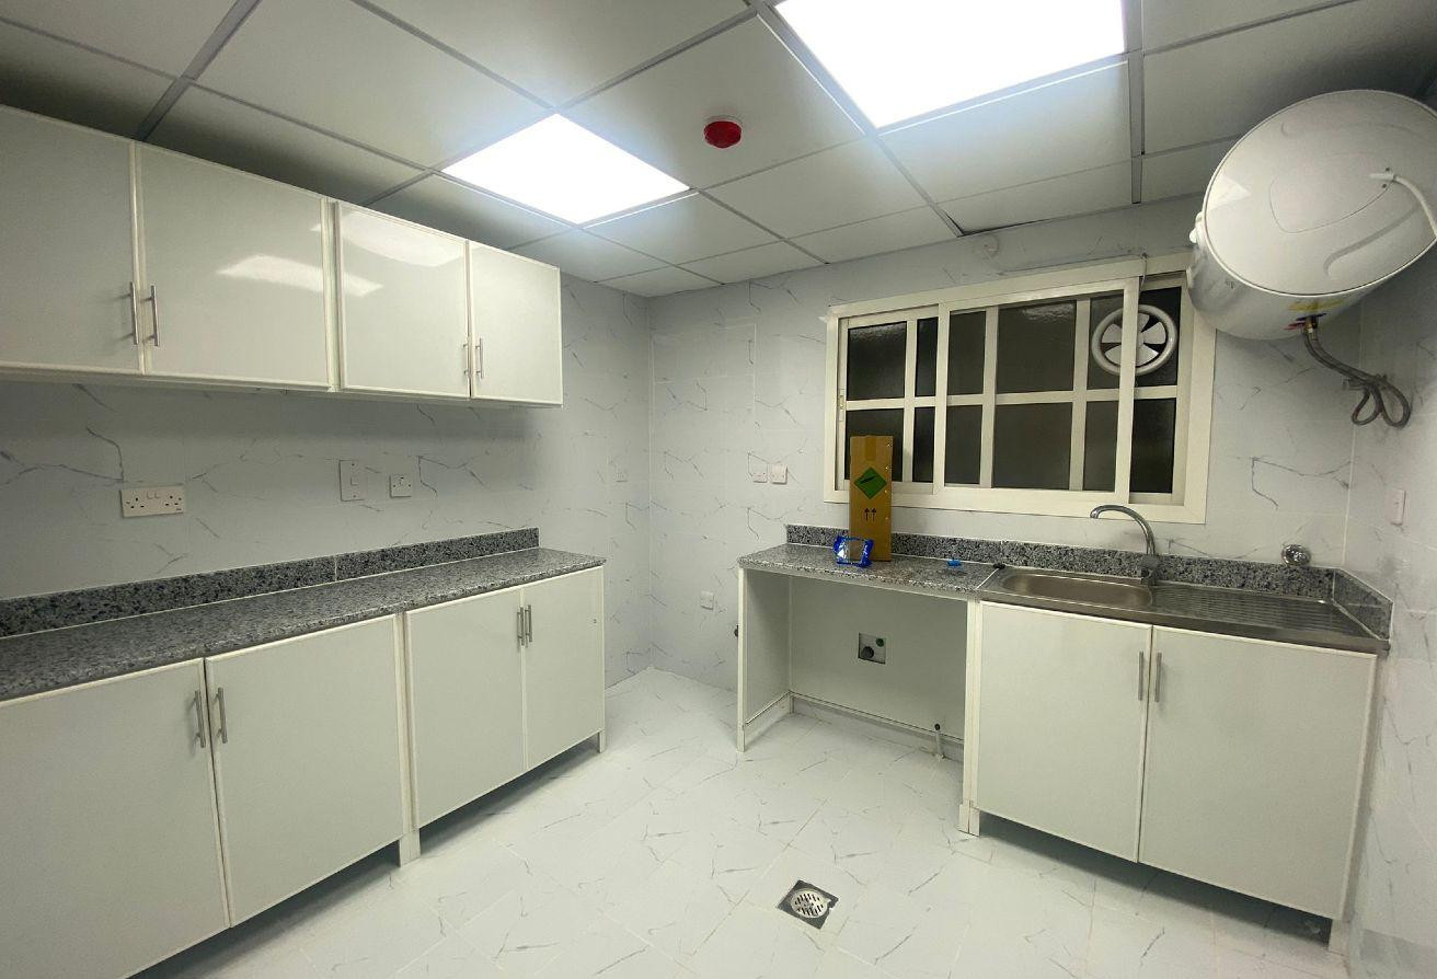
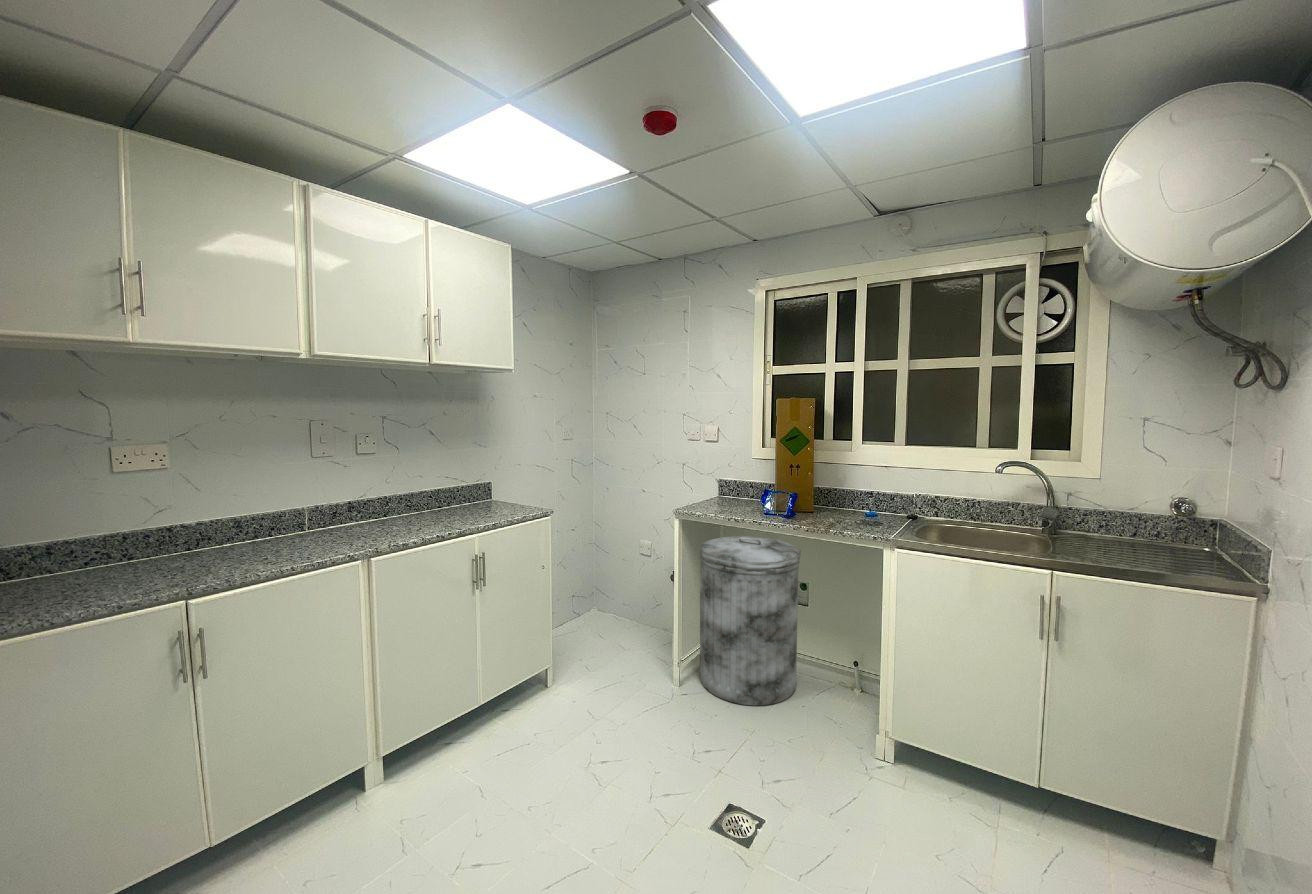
+ trash can (748, 609)
